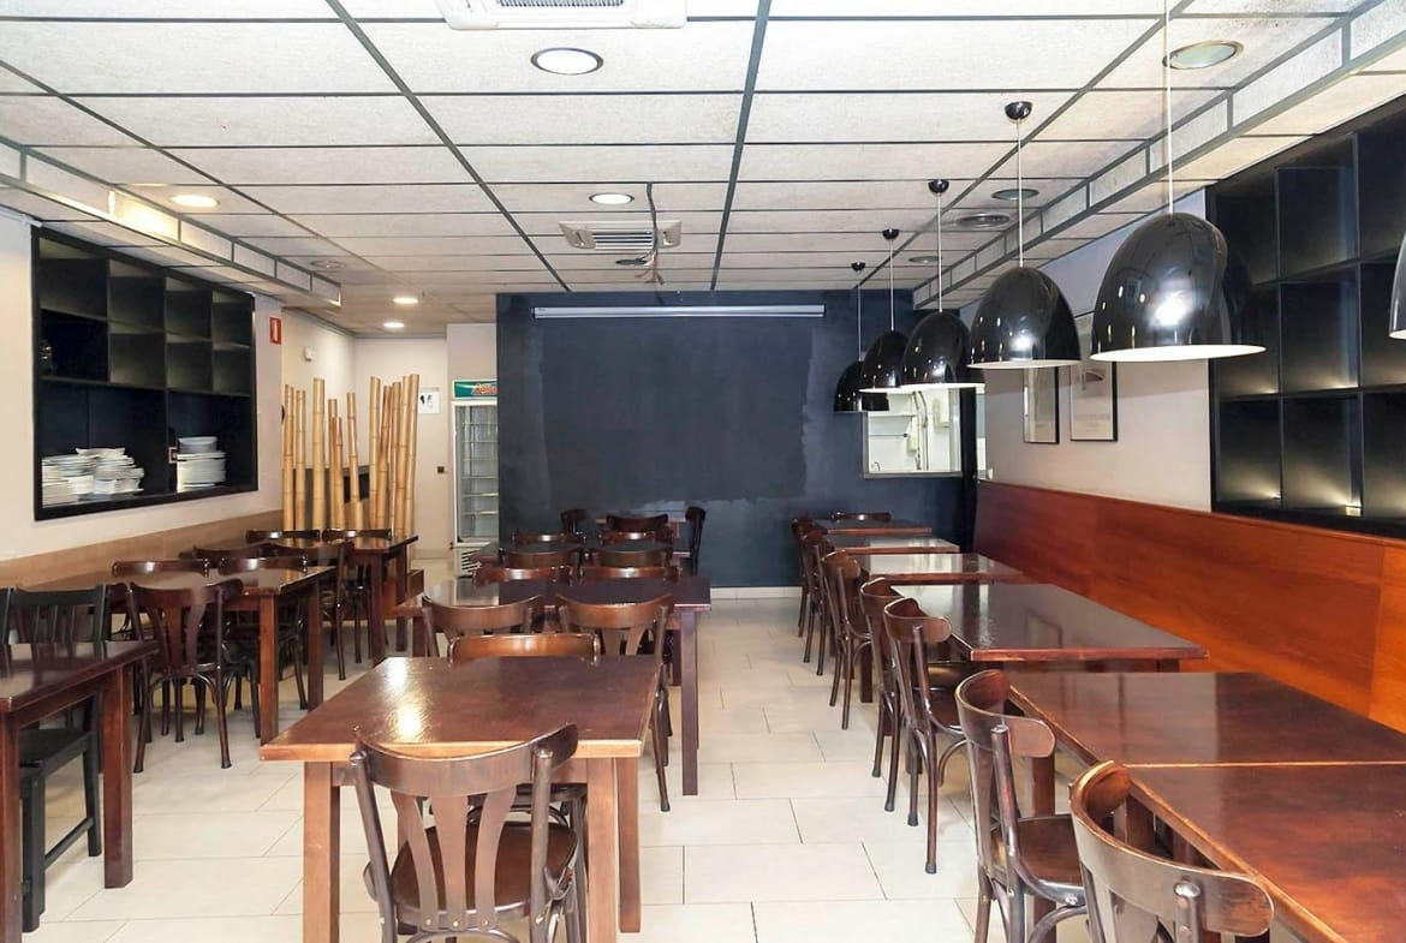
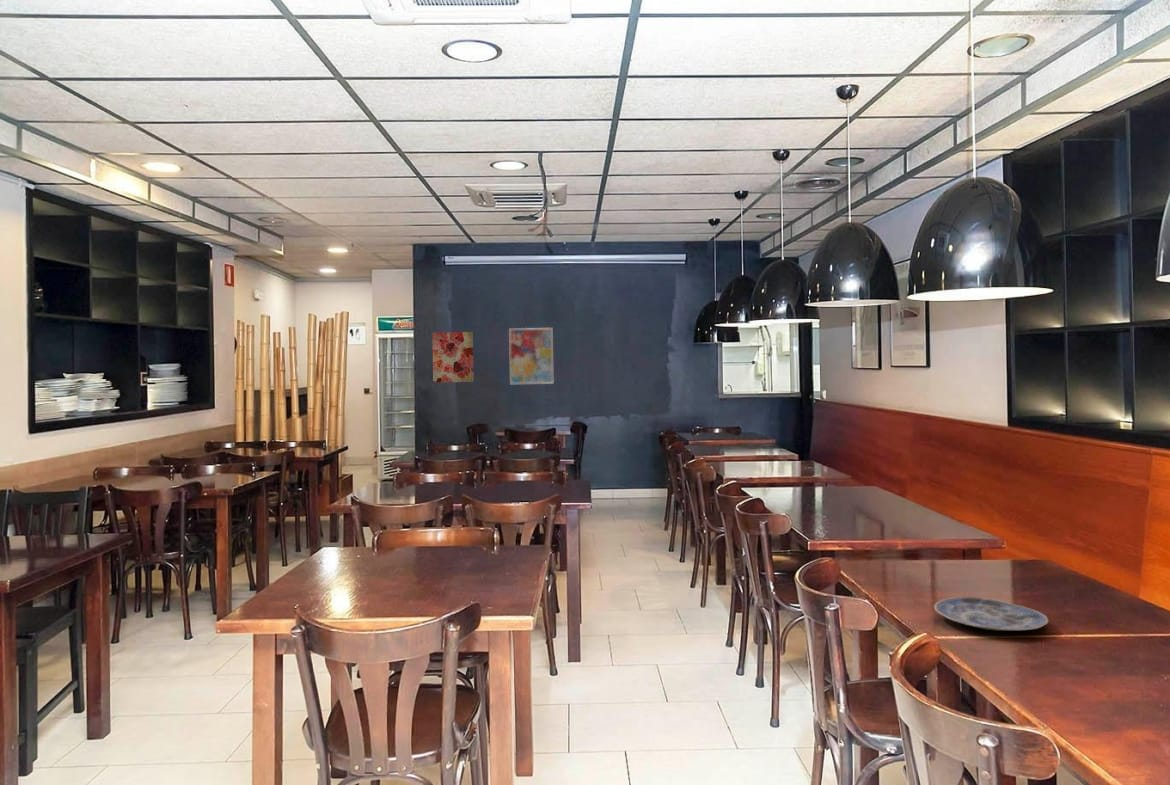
+ plate (989, 616)
+ wall art (531, 356)
+ wall art (452, 357)
